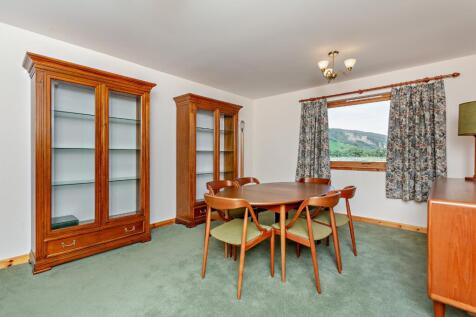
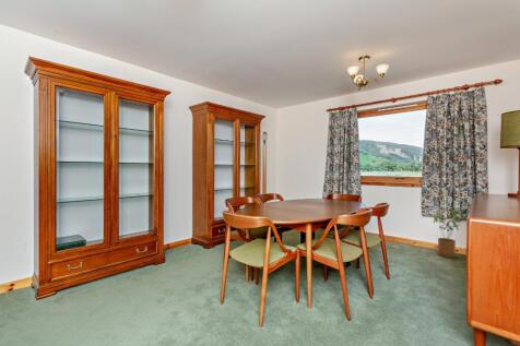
+ house plant (448, 230)
